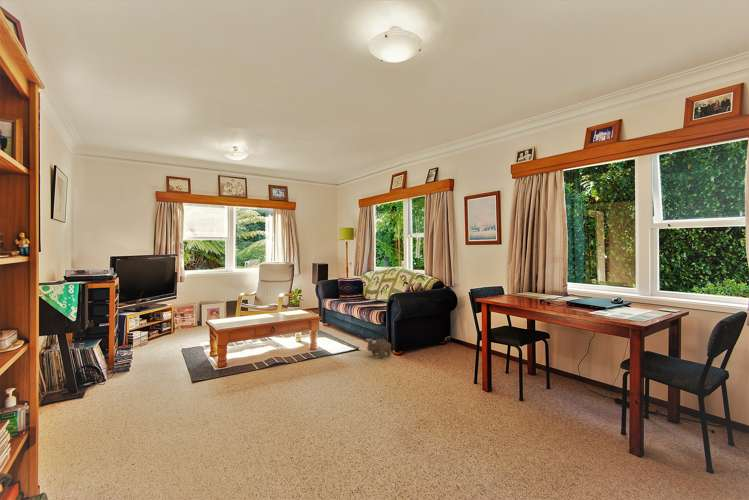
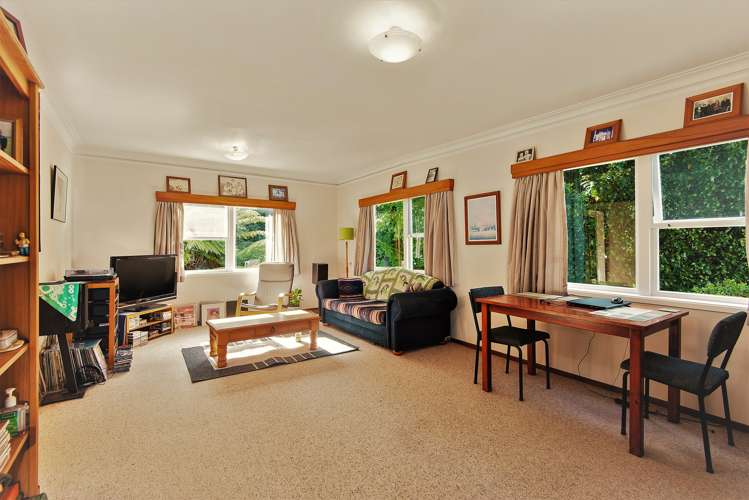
- plush toy (378, 347)
